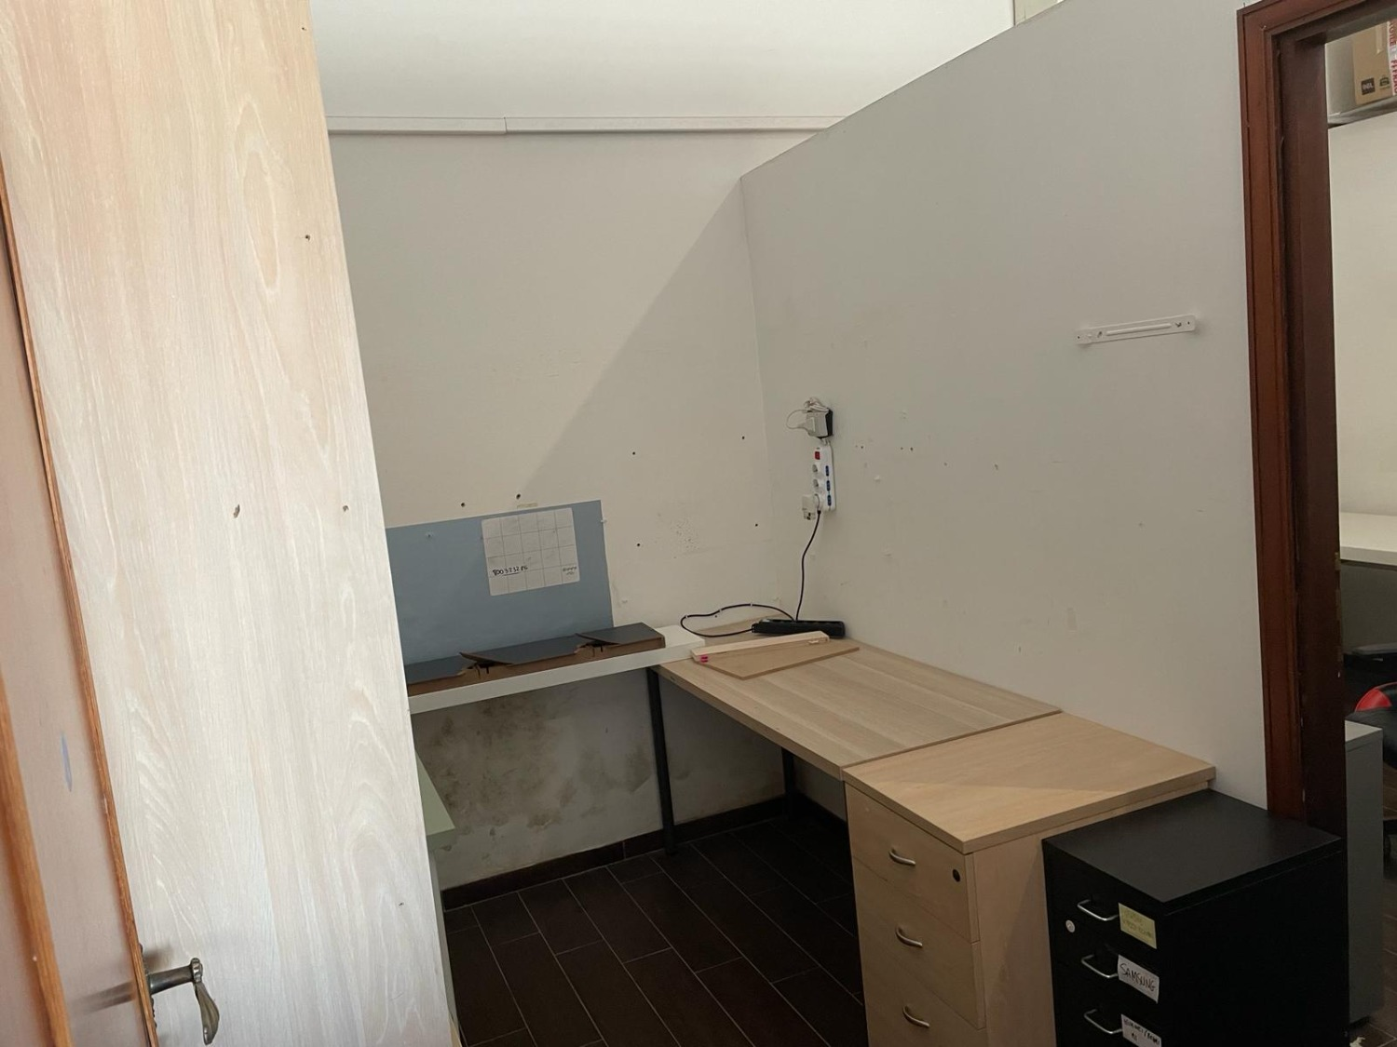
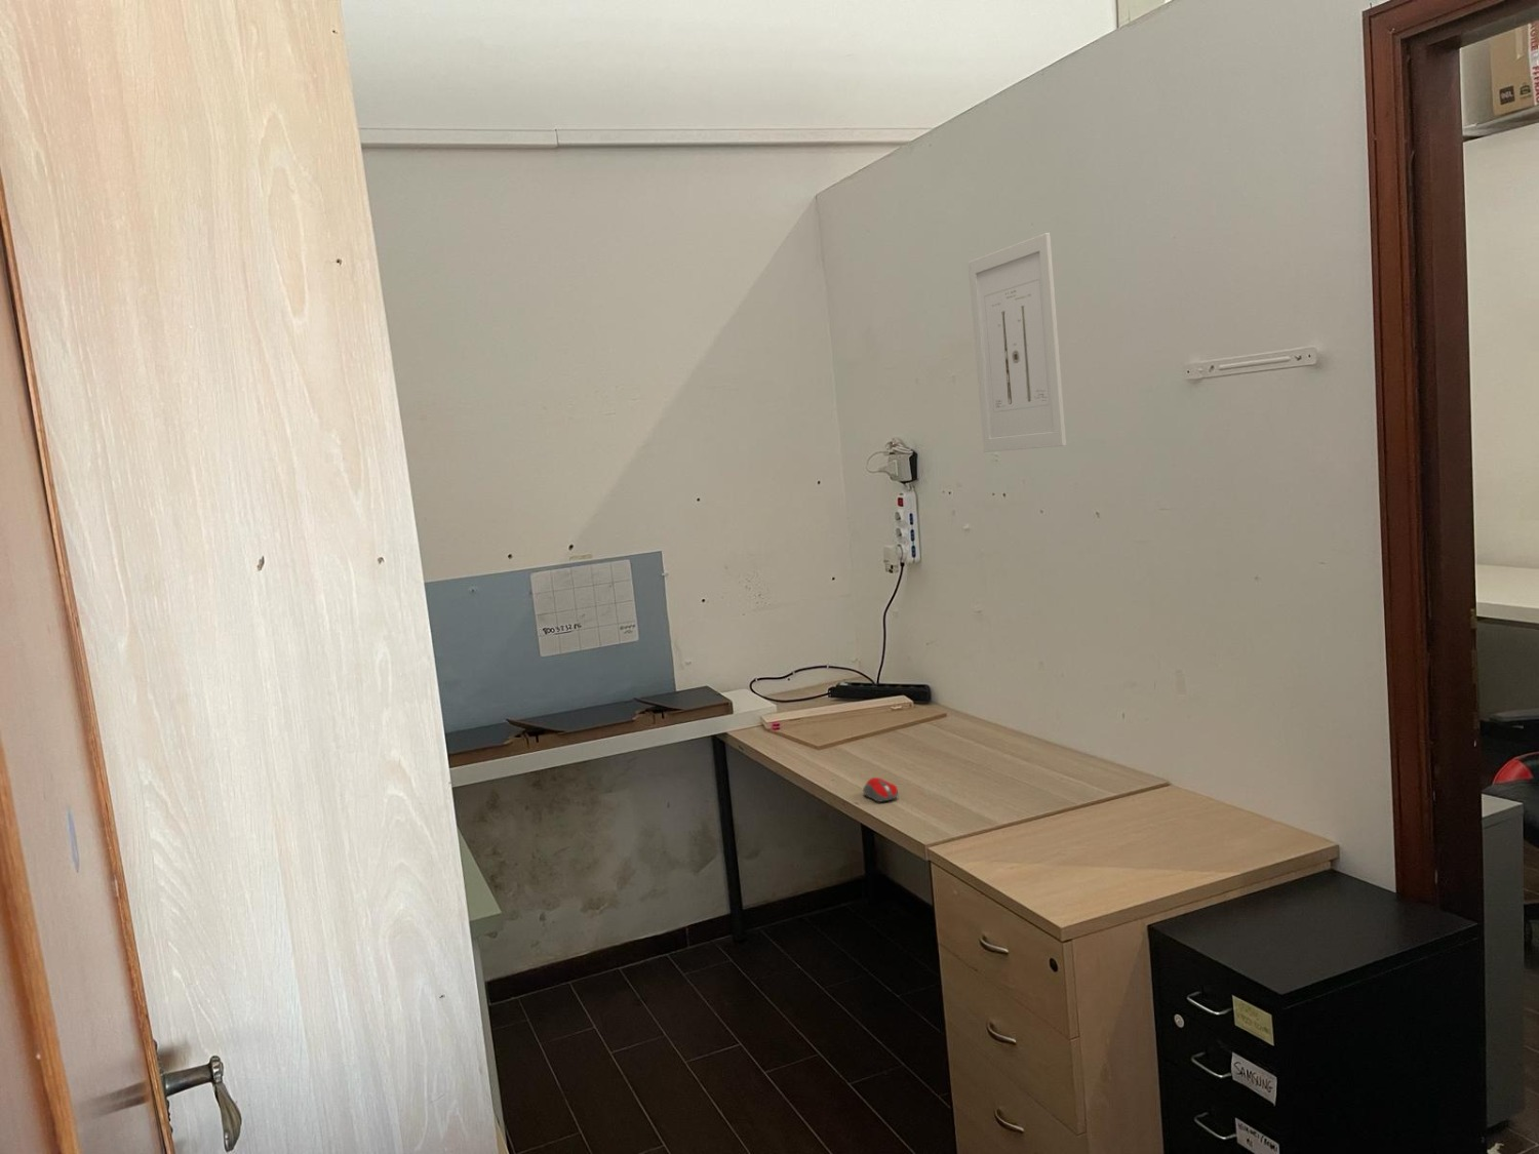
+ wall art (1014, 349)
+ computer mouse (880, 788)
